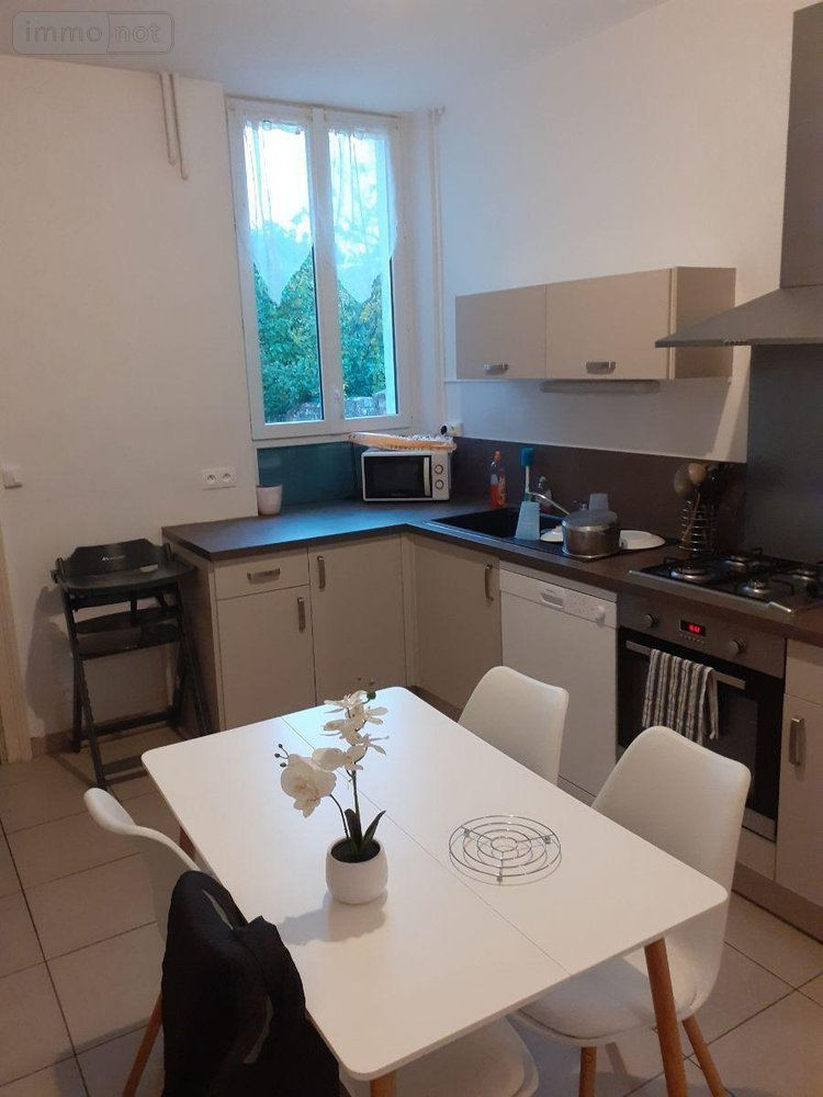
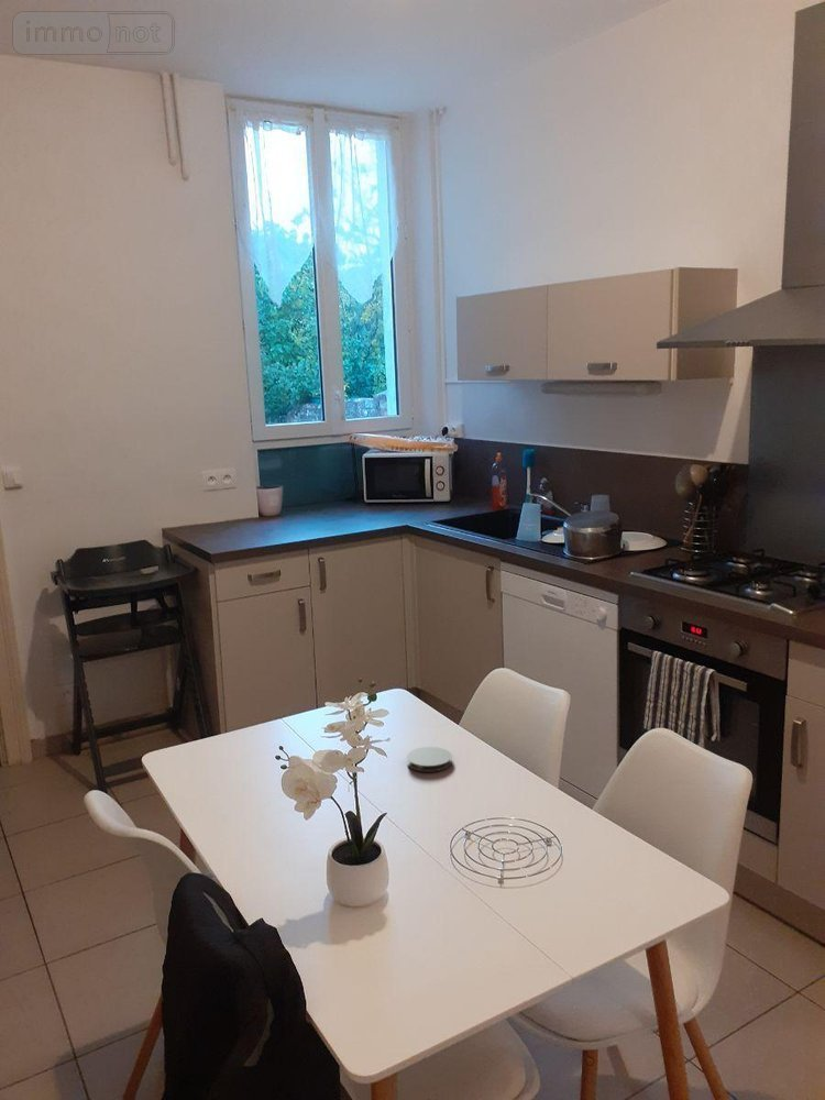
+ coaster (429, 759)
